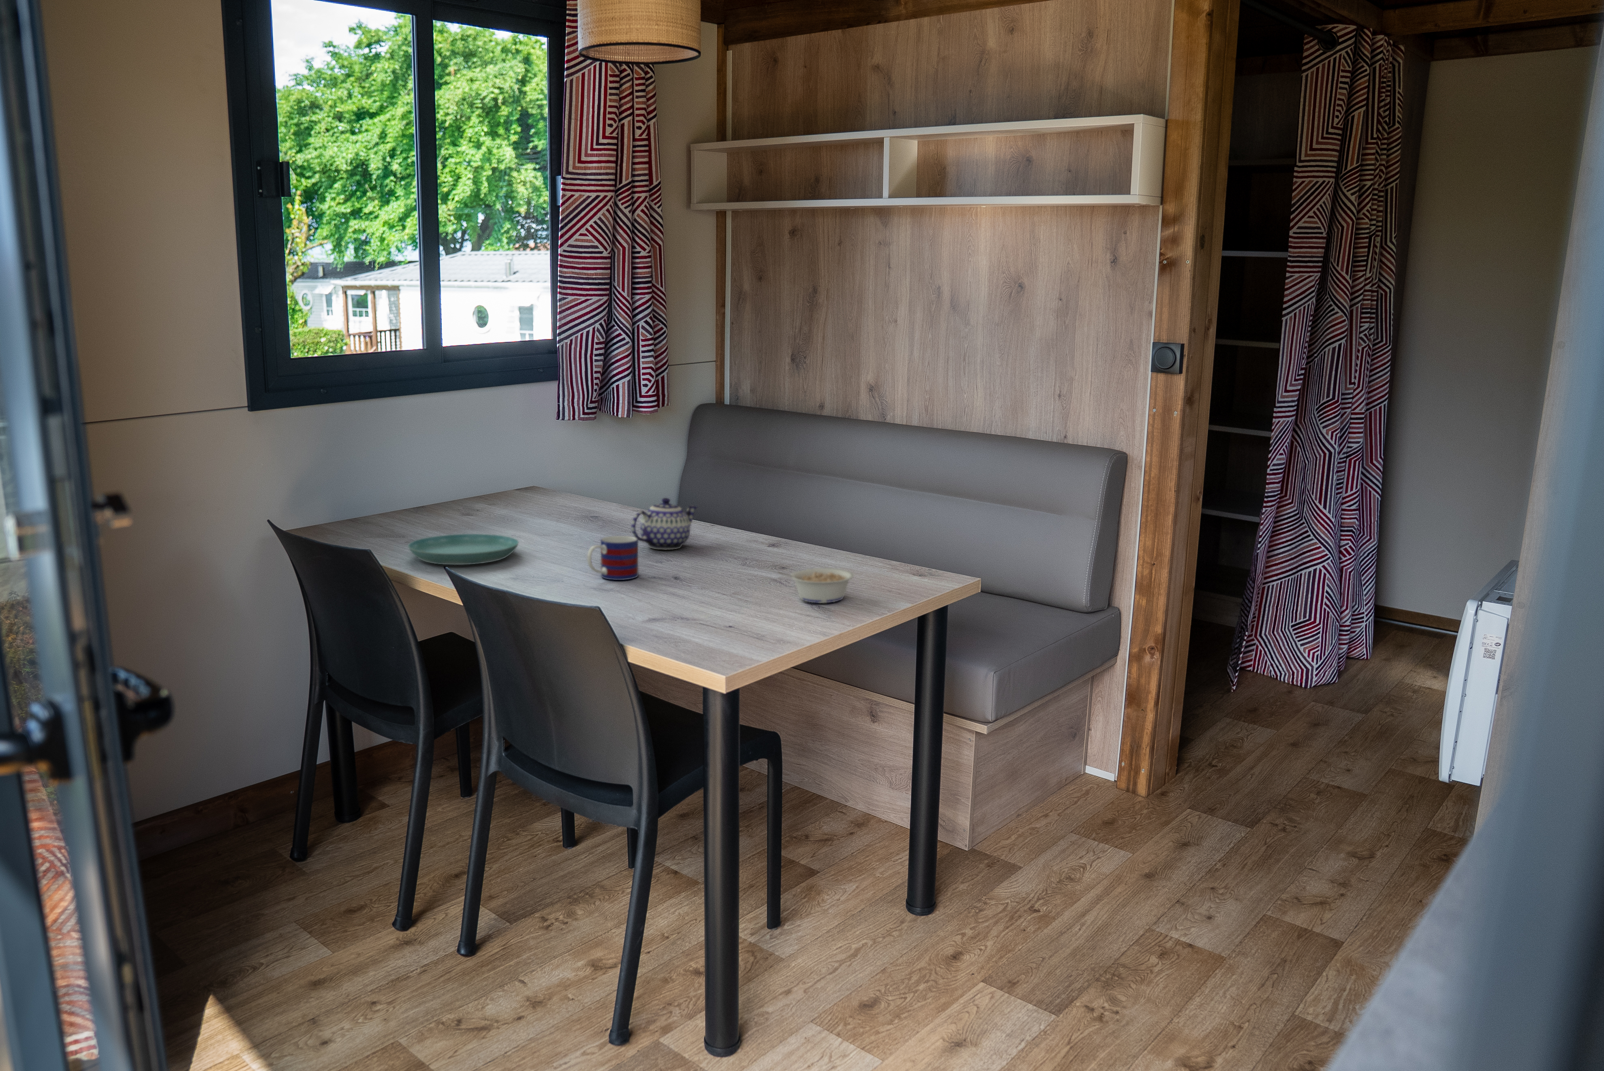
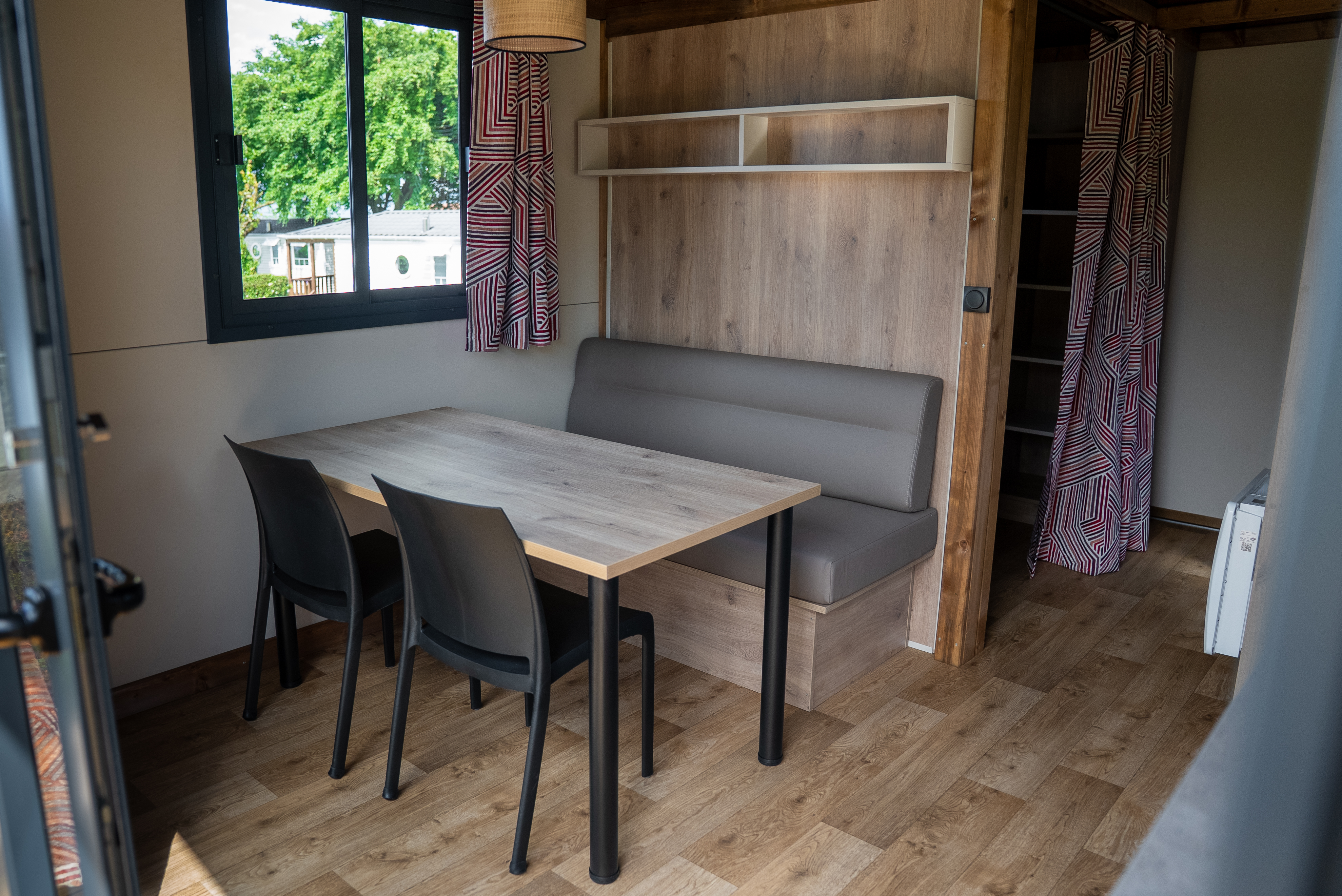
- legume (820, 585)
- saucer (464, 550)
- teapot (666, 522)
- mug (612, 558)
